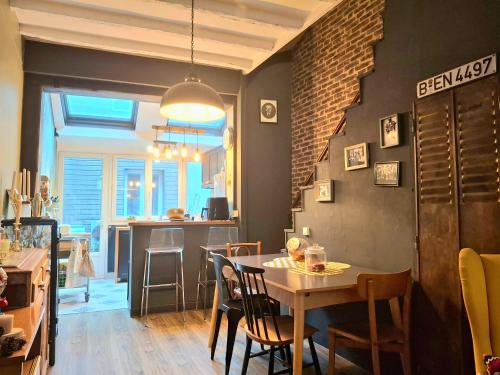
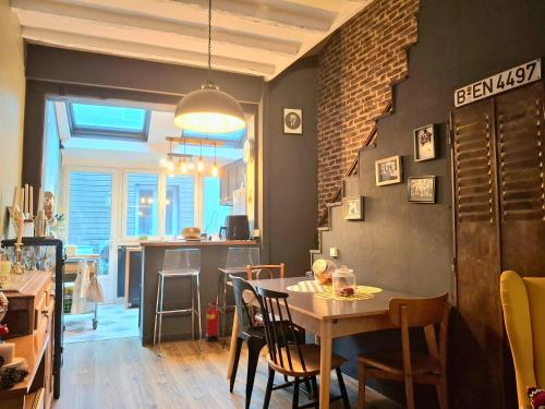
+ fire extinguisher (210, 318)
